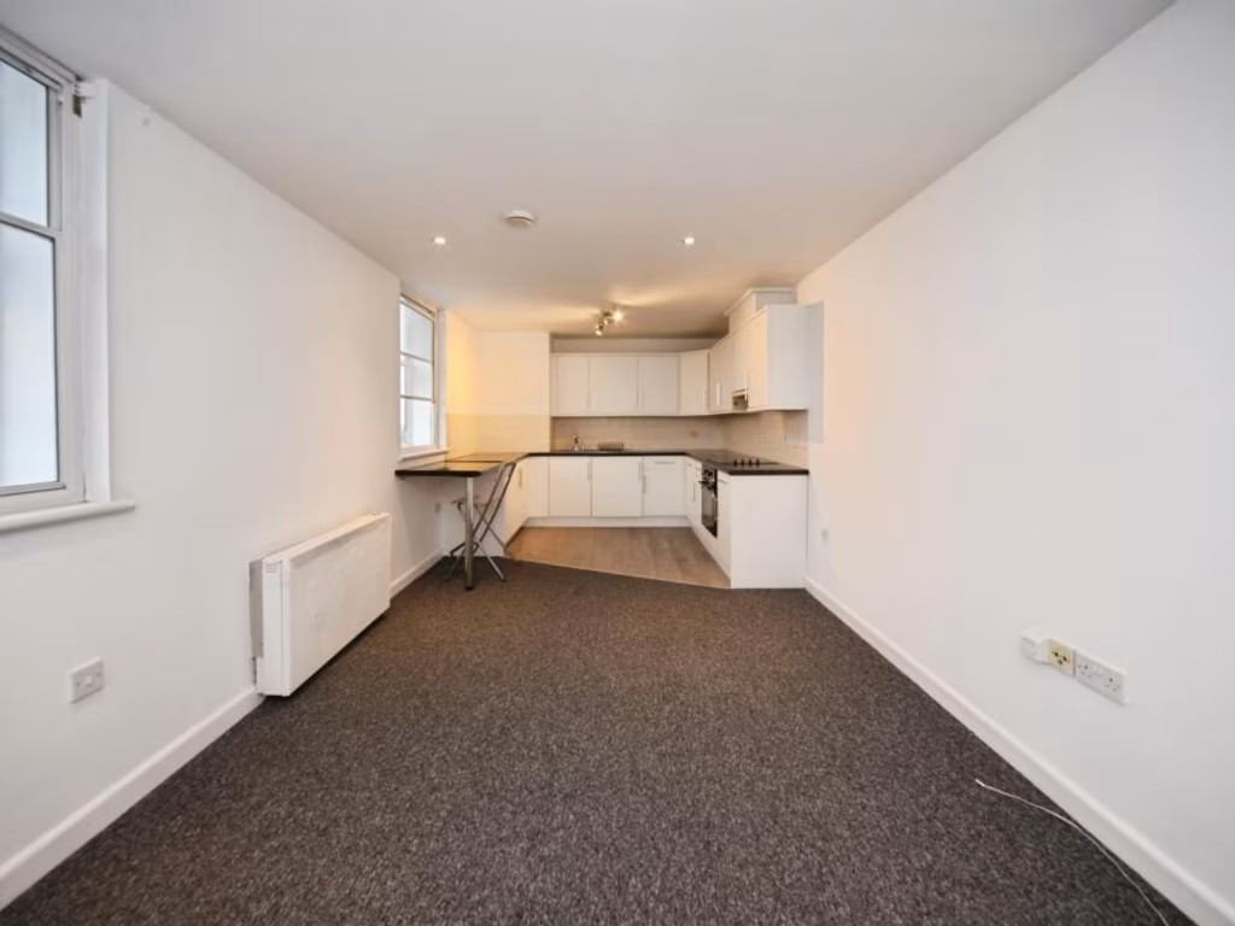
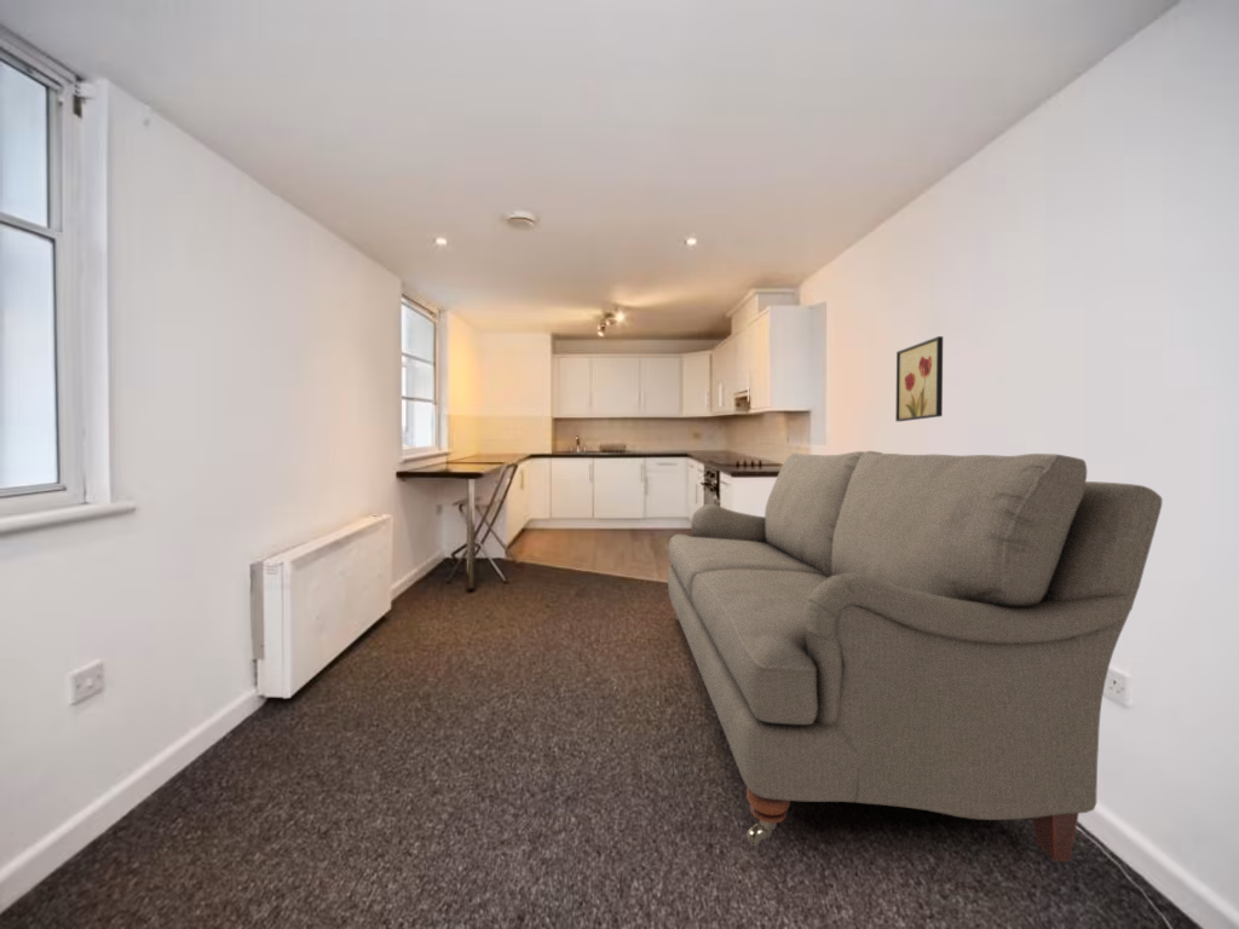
+ sofa (807, 572)
+ wall art (918, 381)
